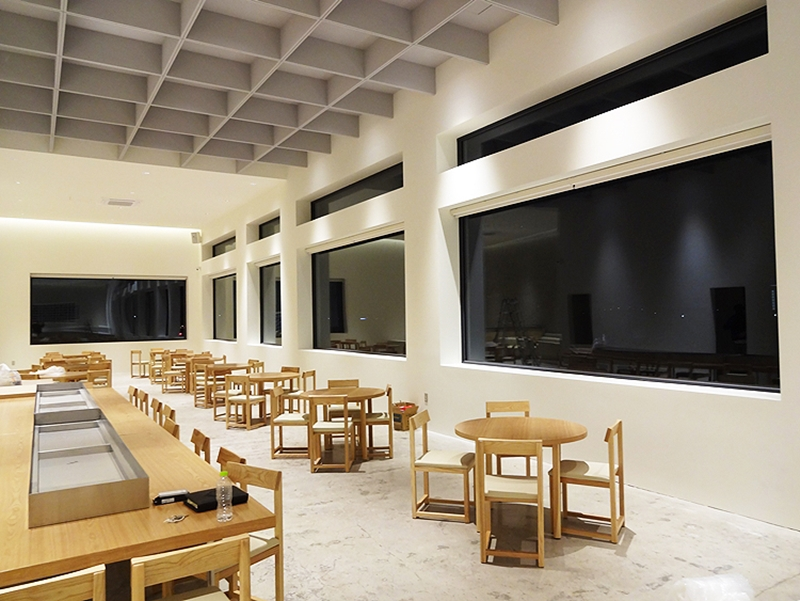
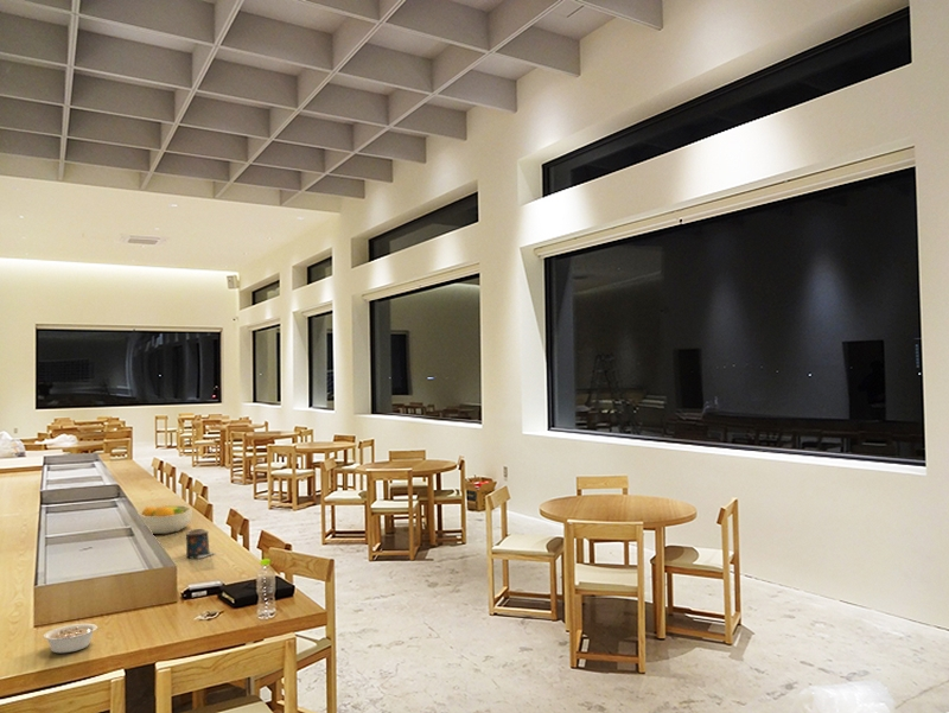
+ candle (200, 542)
+ fruit bowl (165, 515)
+ legume (72, 637)
